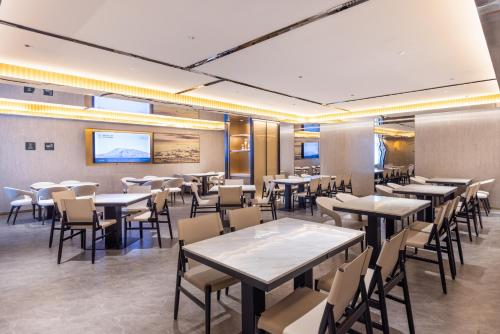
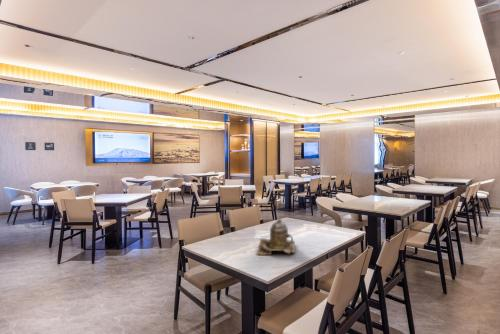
+ teapot (276, 233)
